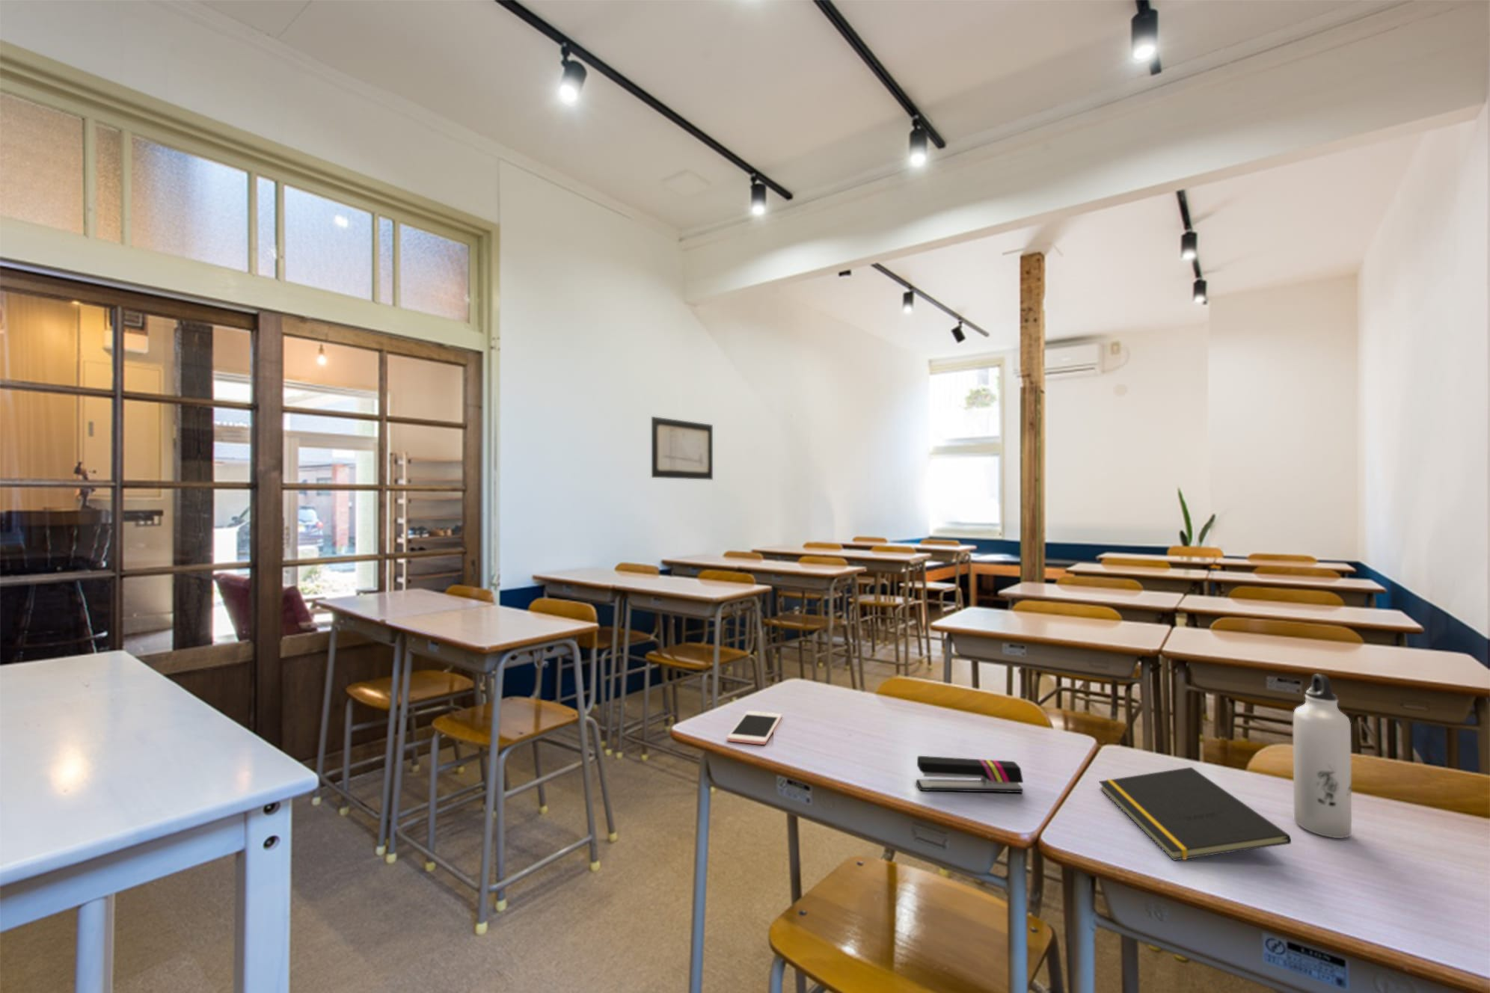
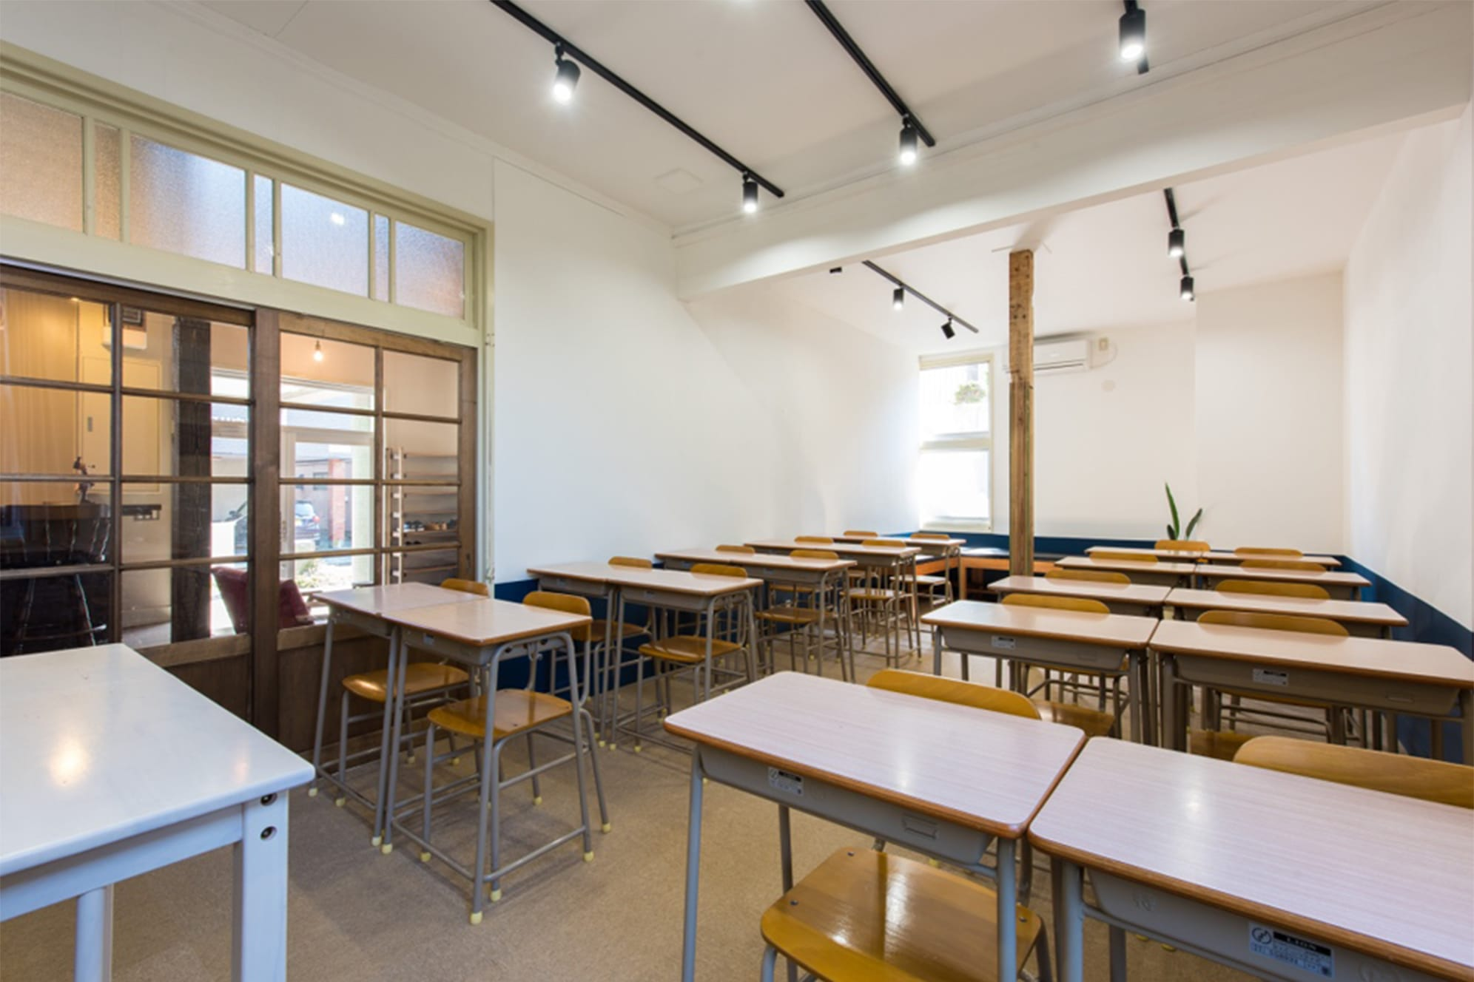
- water bottle (1321, 751)
- cell phone (755, 726)
- wall art (684, 449)
- notepad (1183, 808)
- stapler (969, 774)
